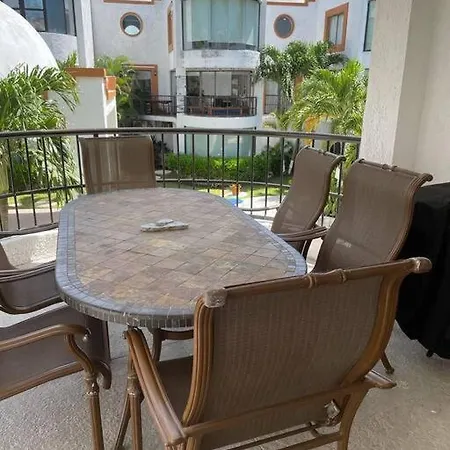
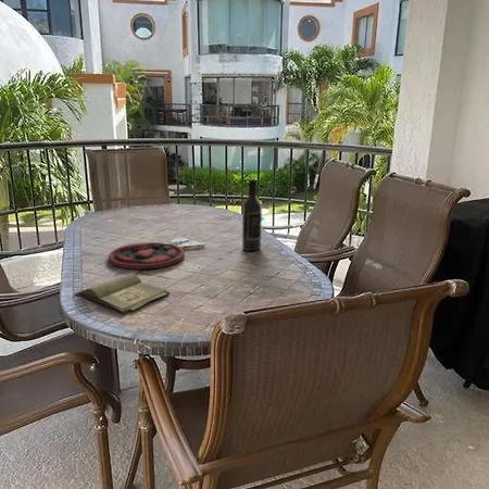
+ hardback book (123, 289)
+ wine bottle (252, 214)
+ plate (147, 254)
